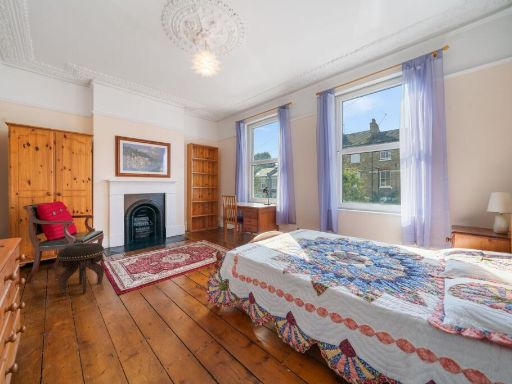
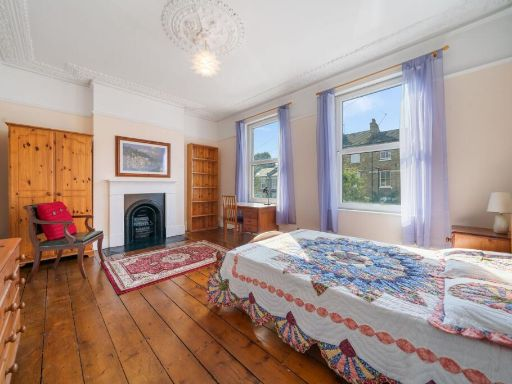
- footstool (82, 266)
